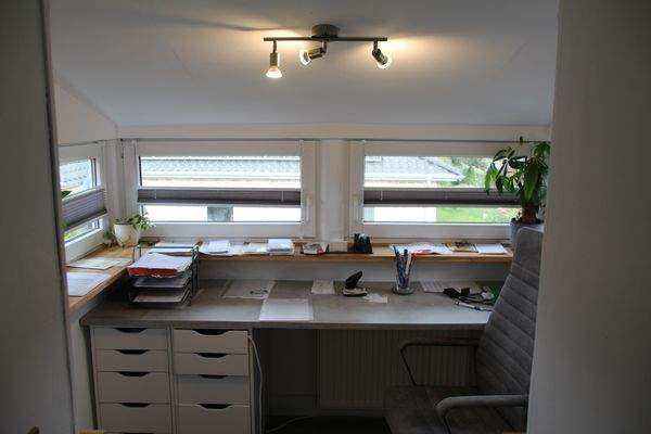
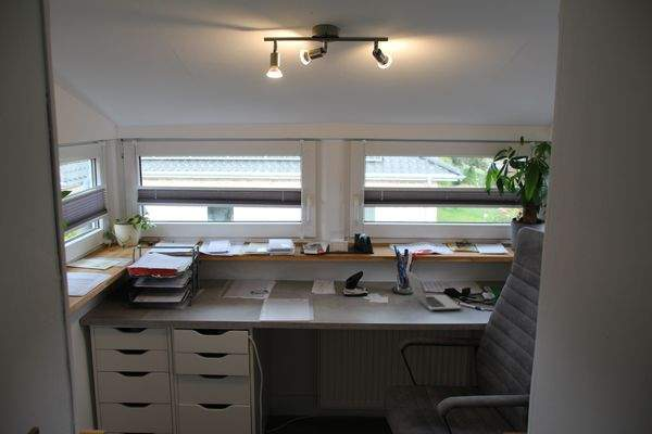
+ laptop (431, 295)
